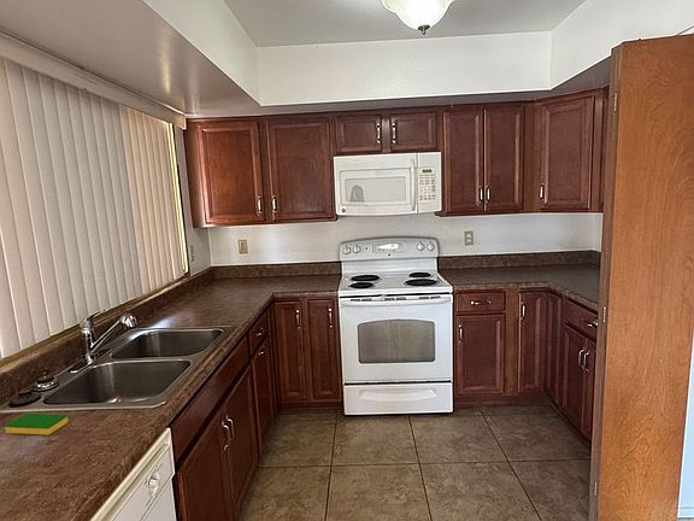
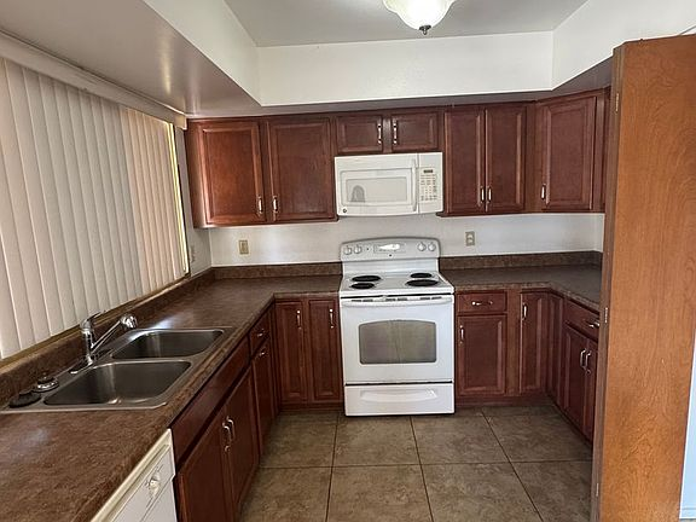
- dish sponge (36, 423)
